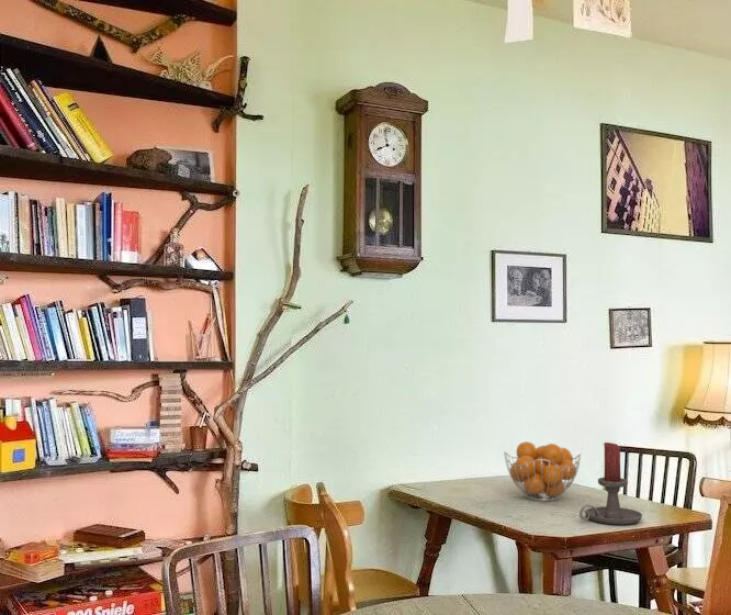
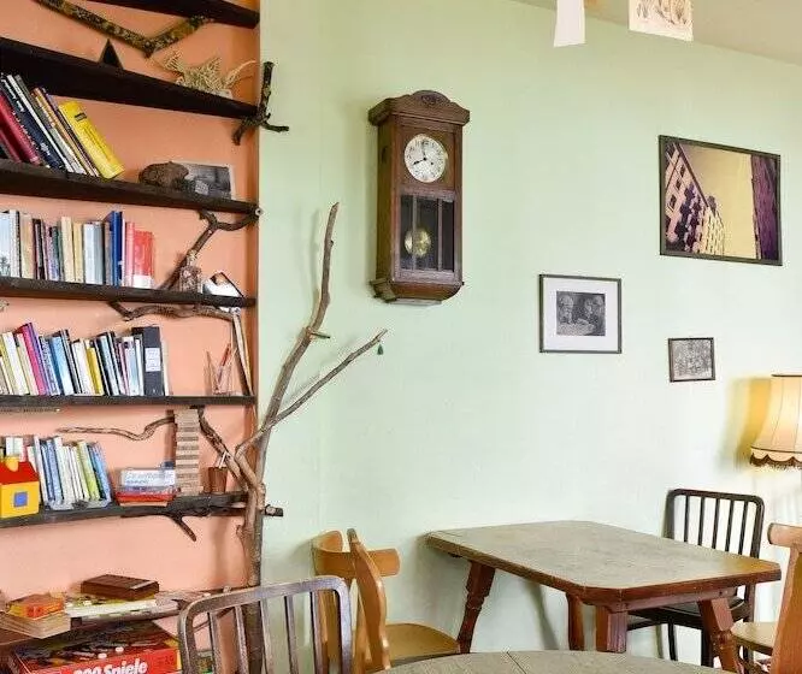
- candle holder (606, 481)
- fruit basket (542, 470)
